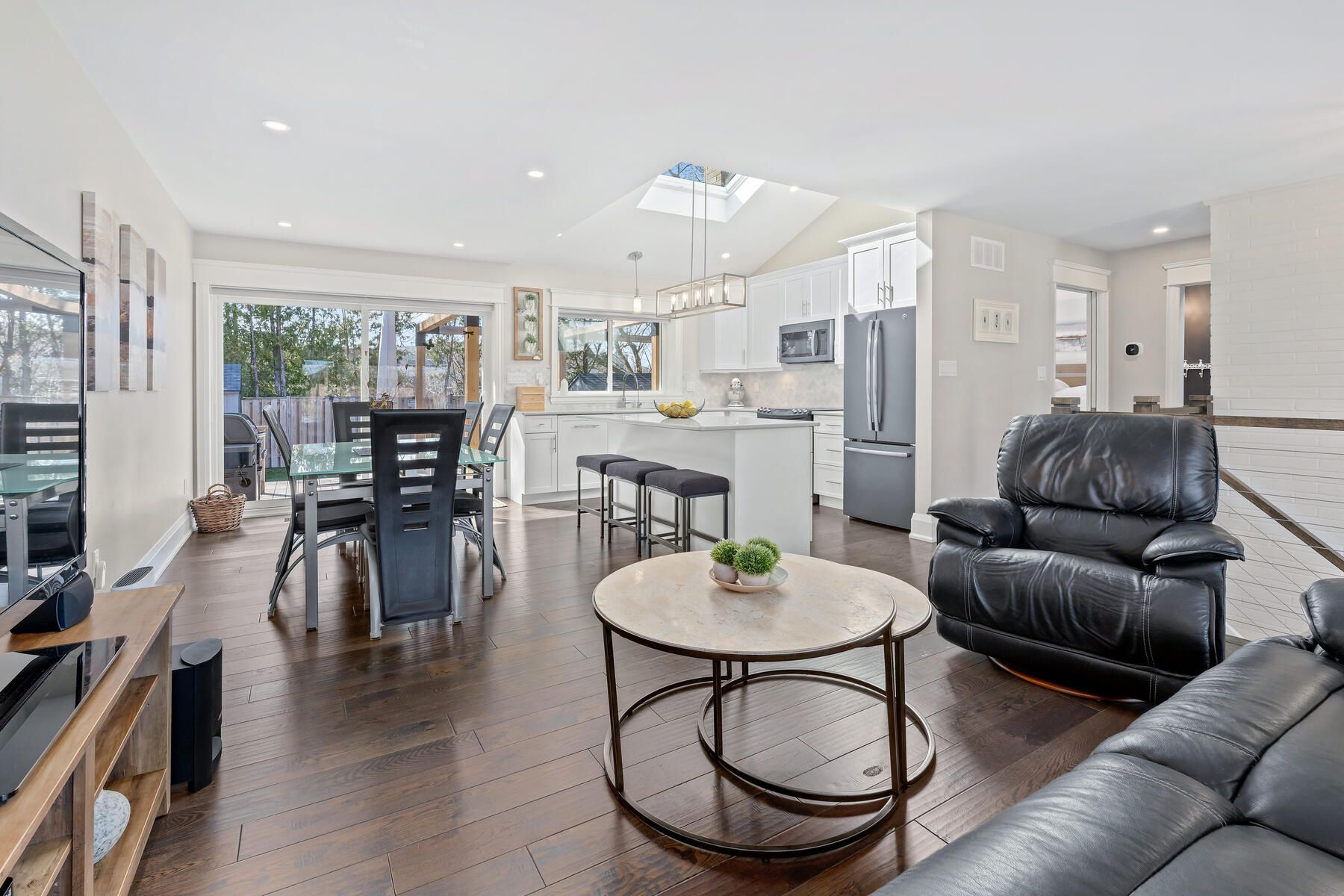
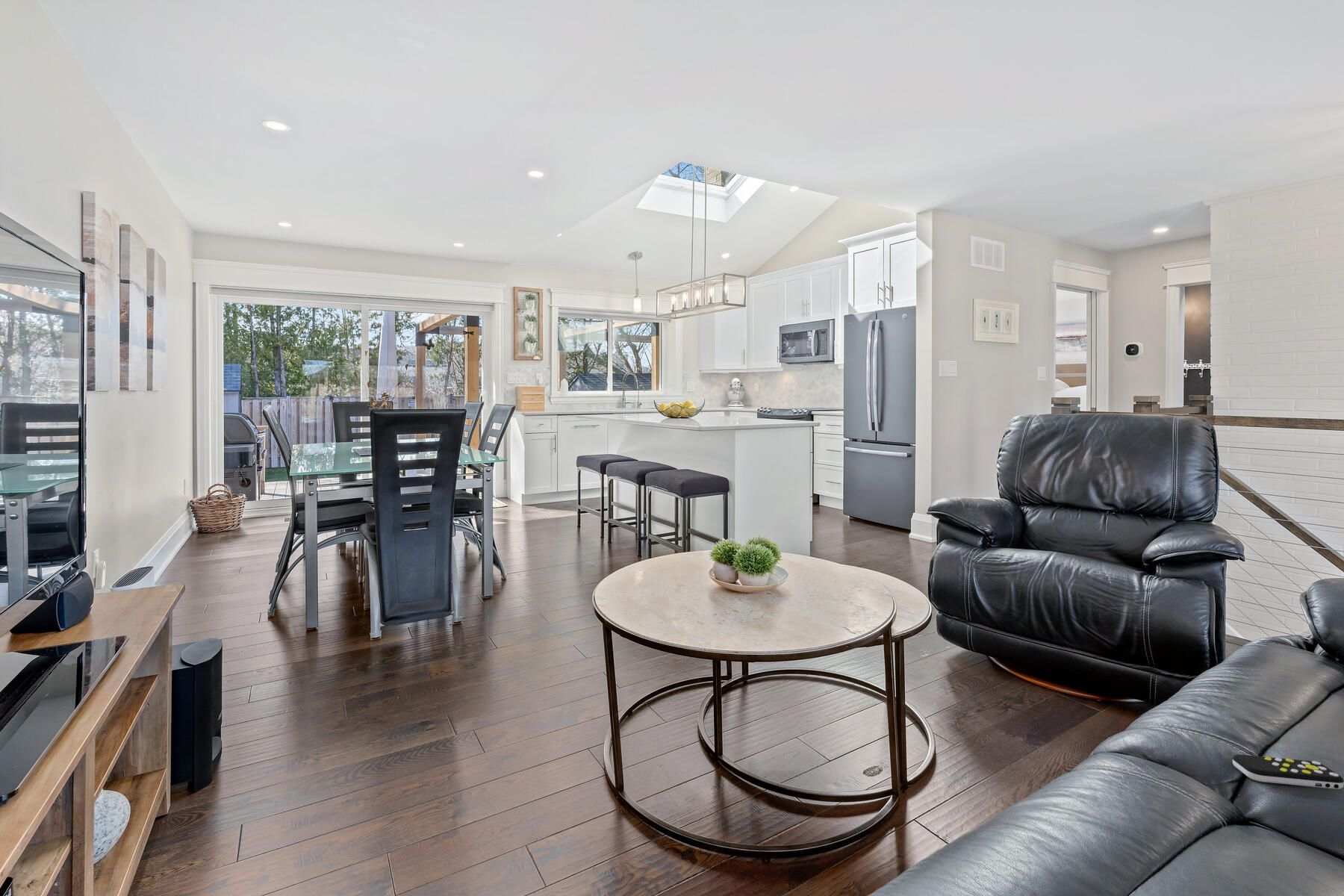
+ remote control (1286, 771)
